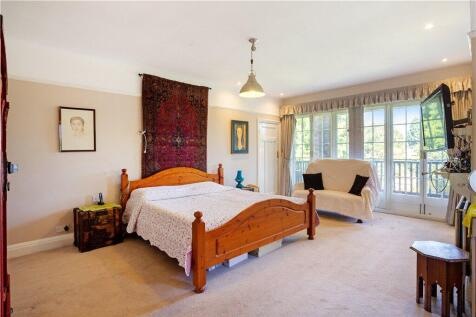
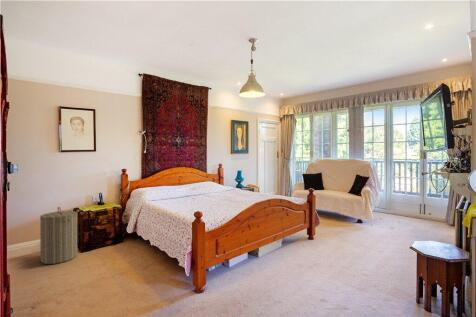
+ laundry hamper (59, 232)
